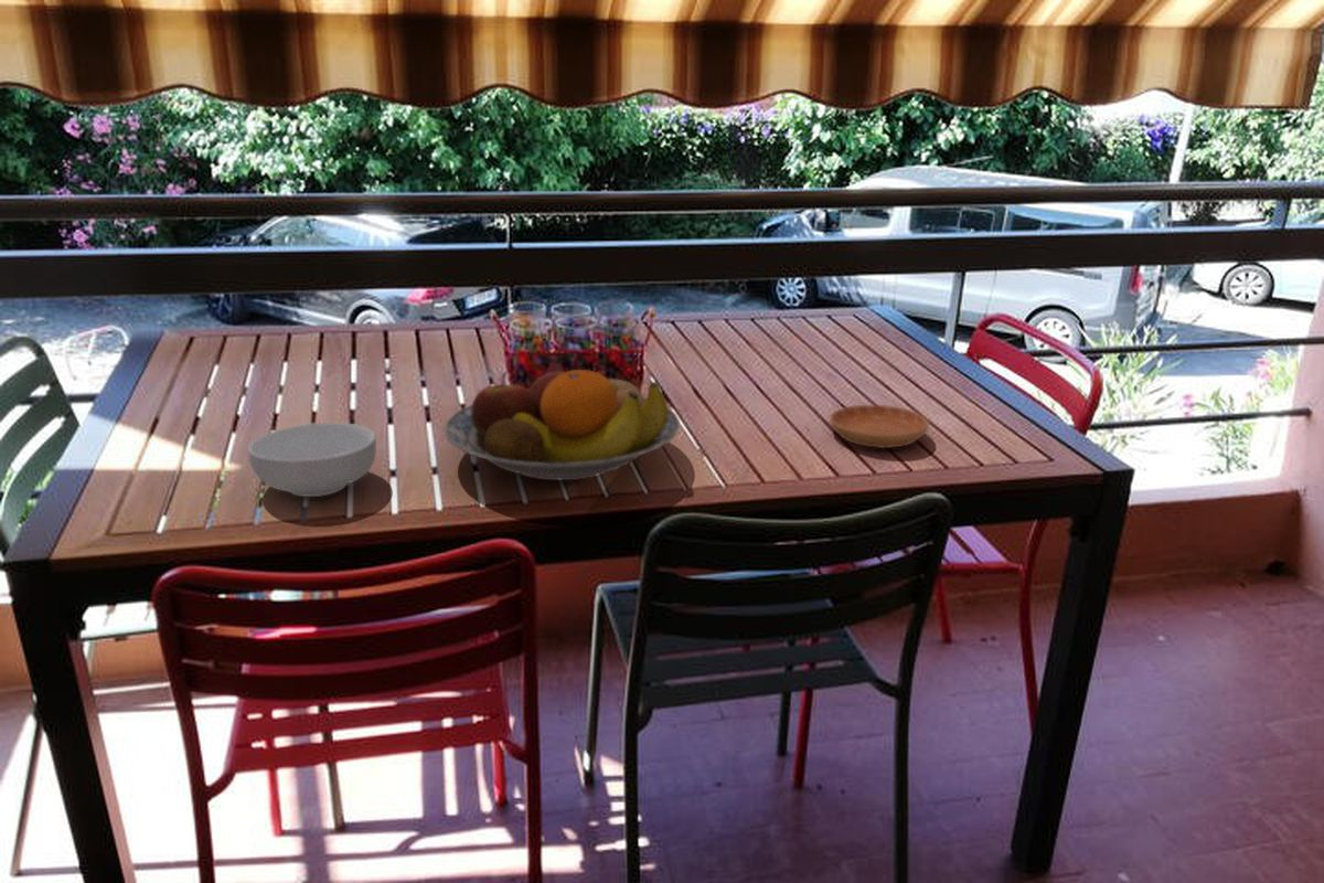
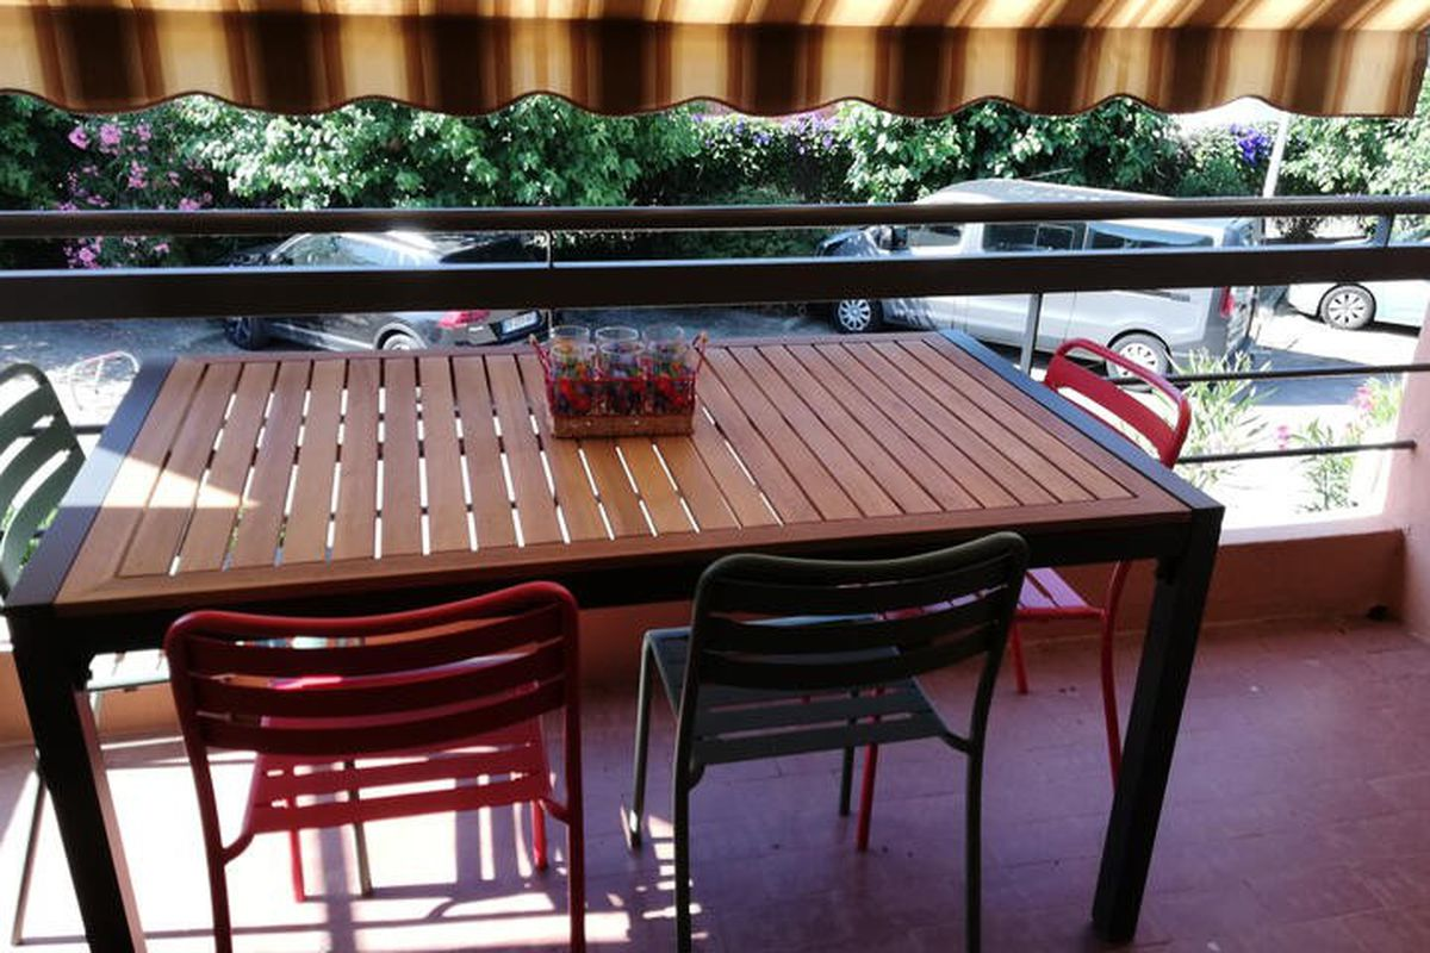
- fruit bowl (563, 413)
- cereal bowl (314, 462)
- saucer (878, 426)
